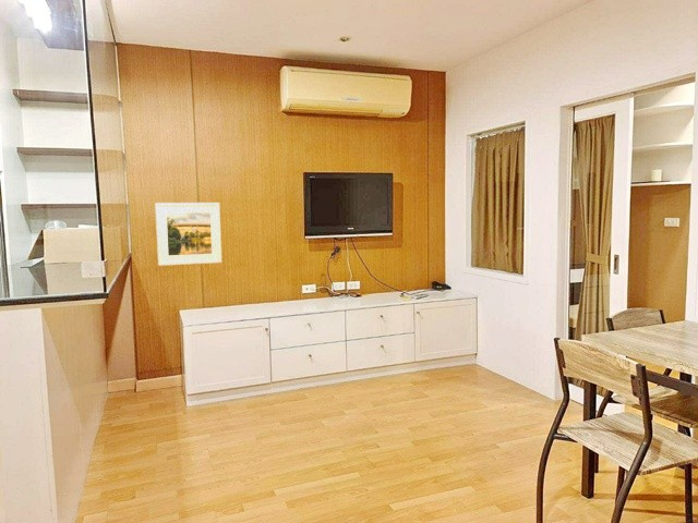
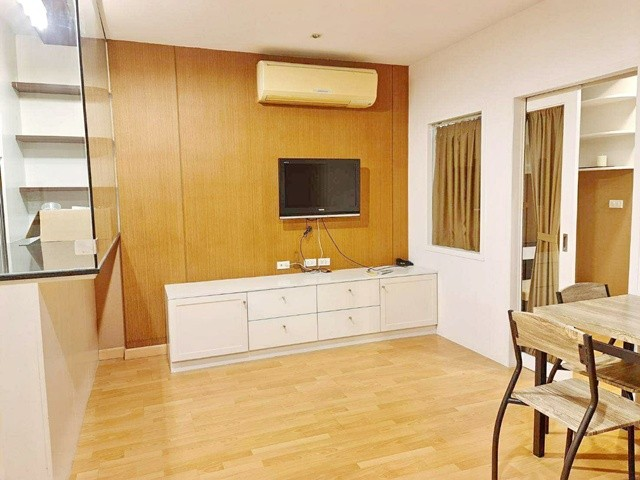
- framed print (189, 233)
